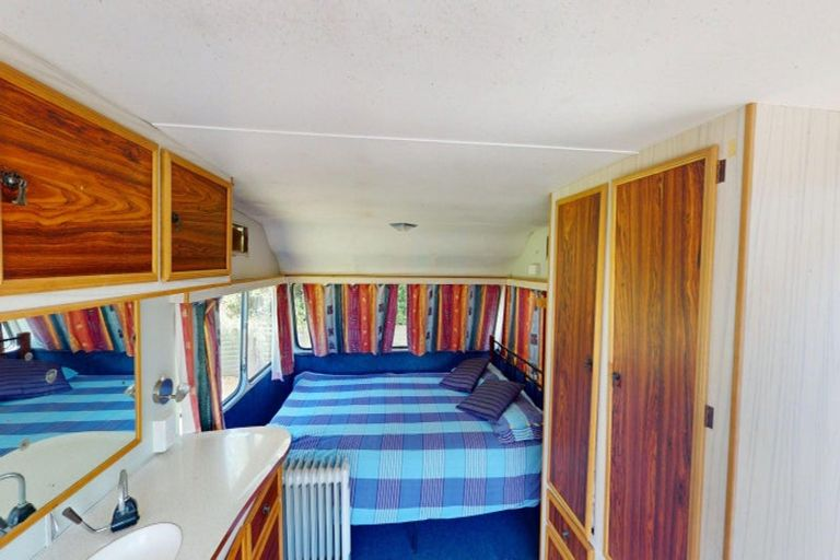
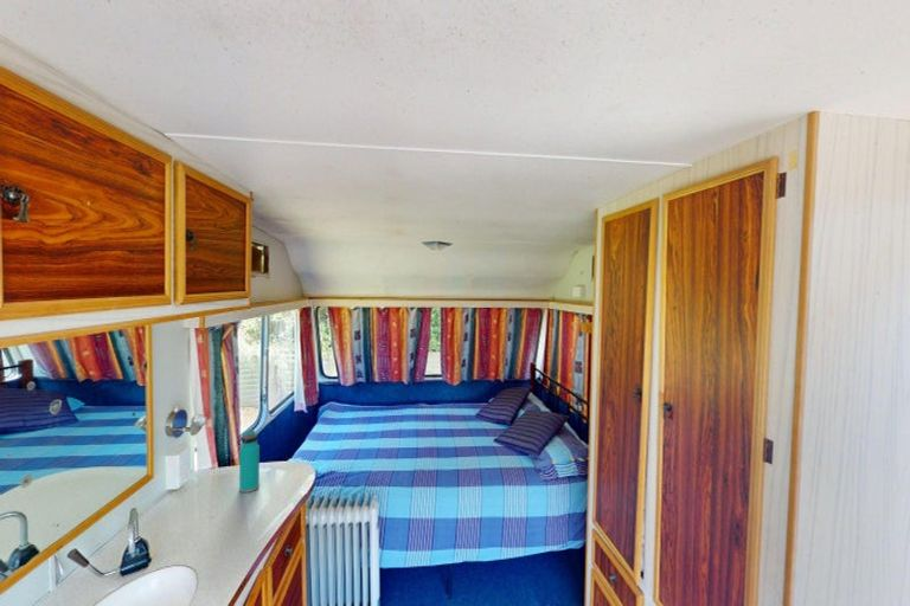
+ water bottle (249, 459)
